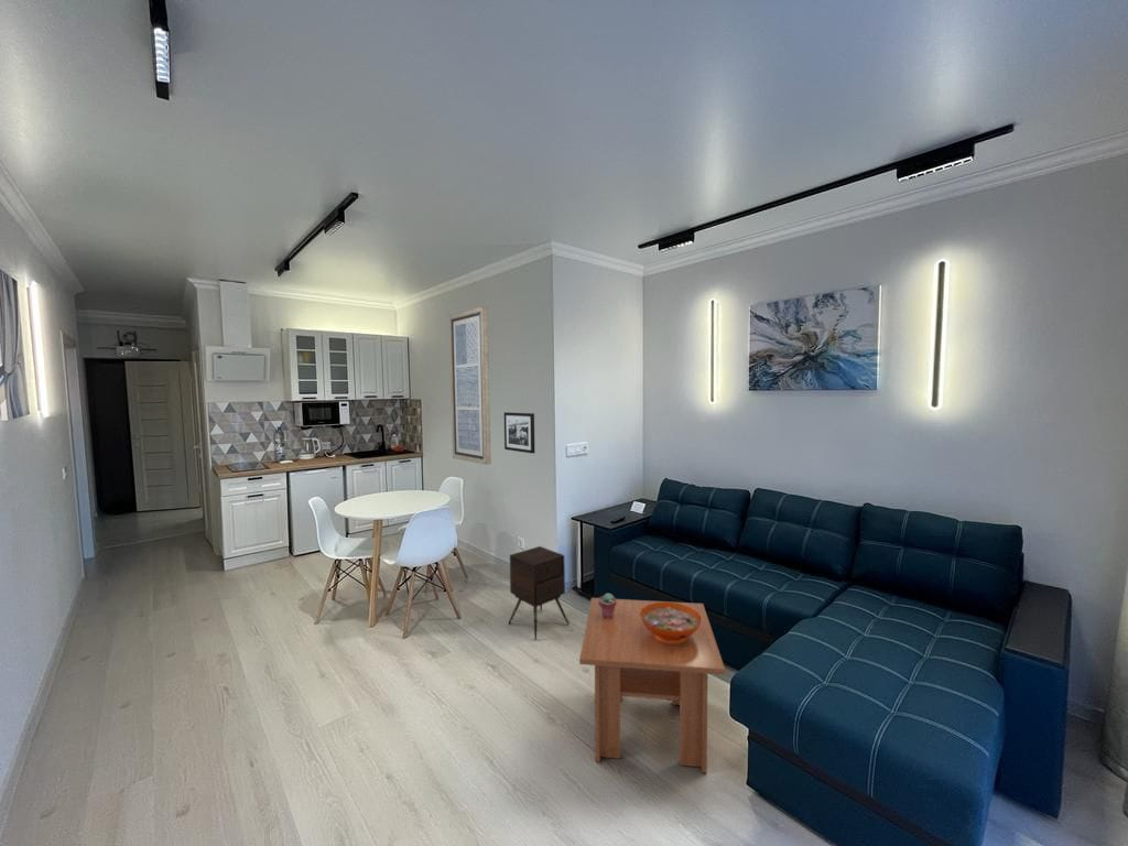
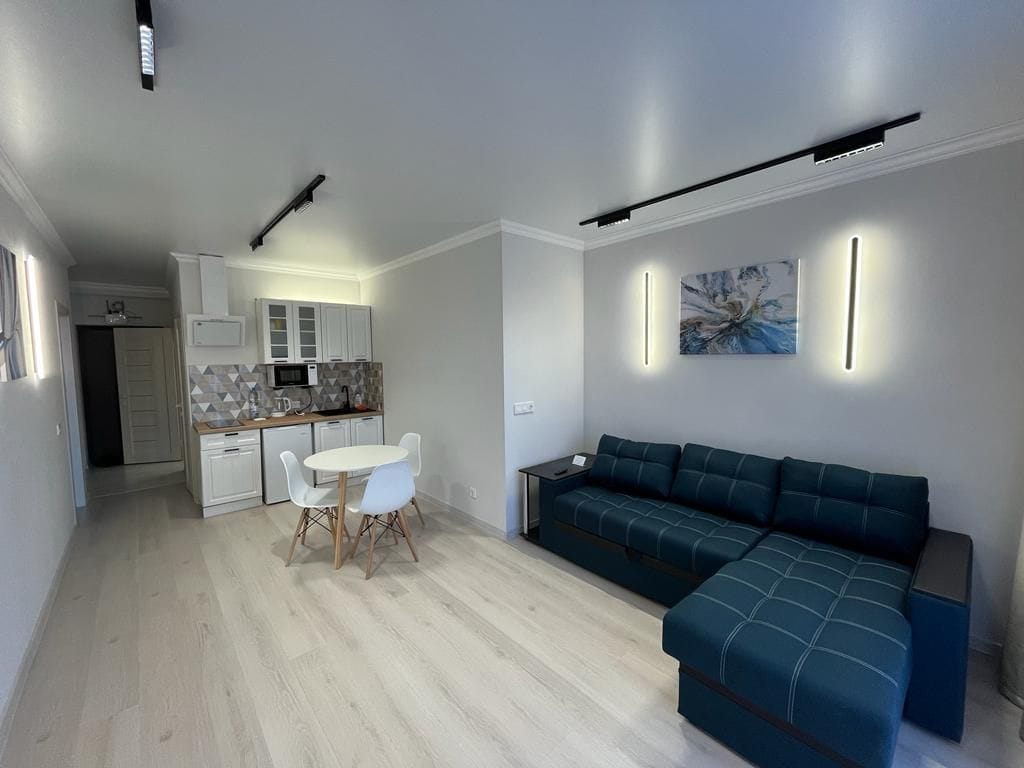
- side table (538, 589)
- wall art (468, 387)
- decorative bowl (670, 625)
- potted succulent (607, 604)
- picture frame (519, 432)
- coffee table (648, 677)
